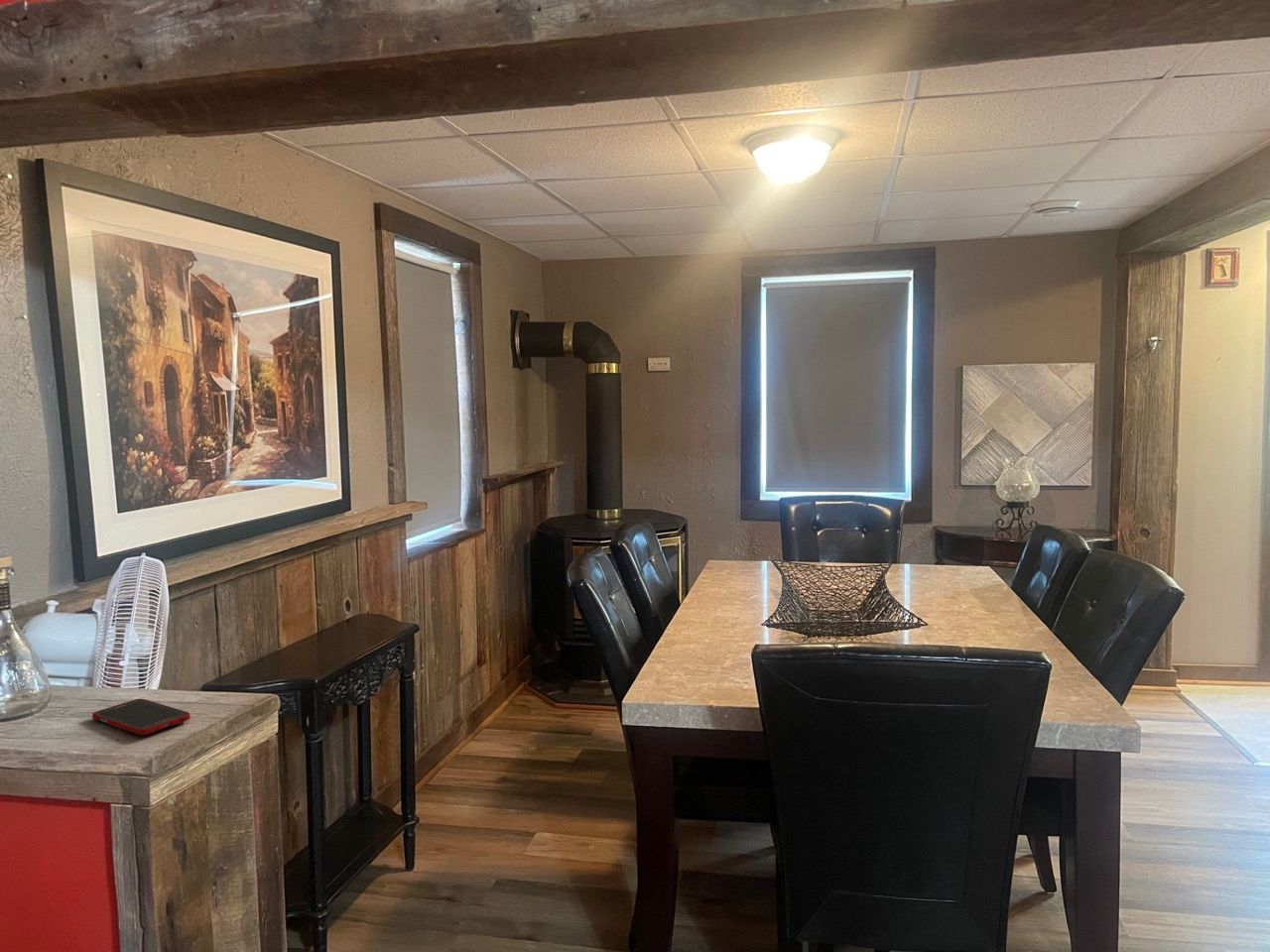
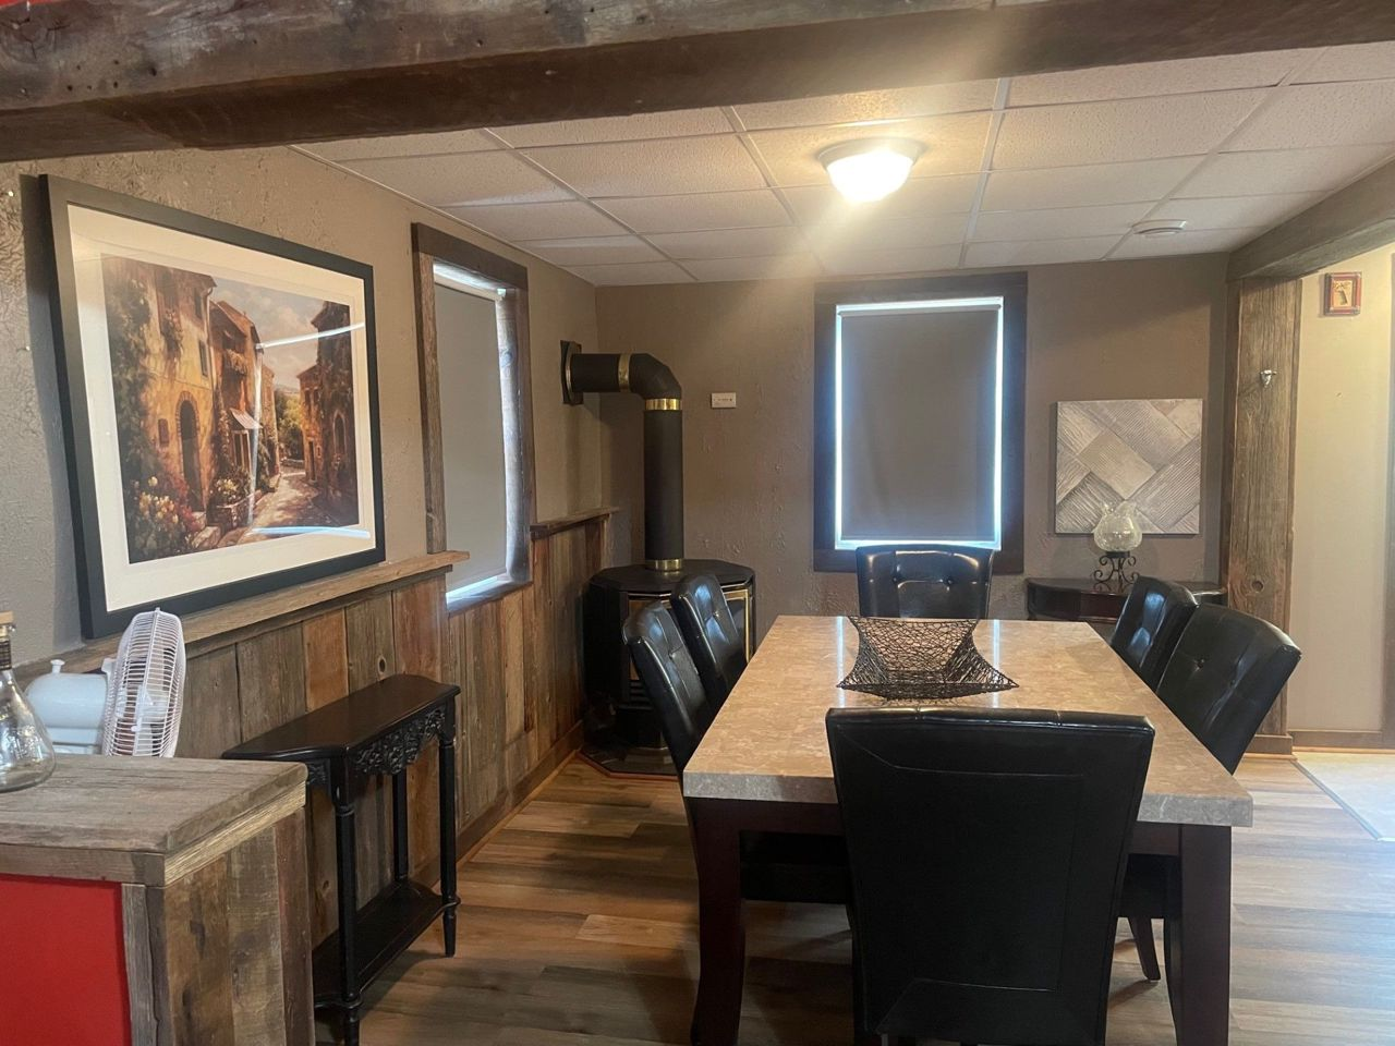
- cell phone (141, 716)
